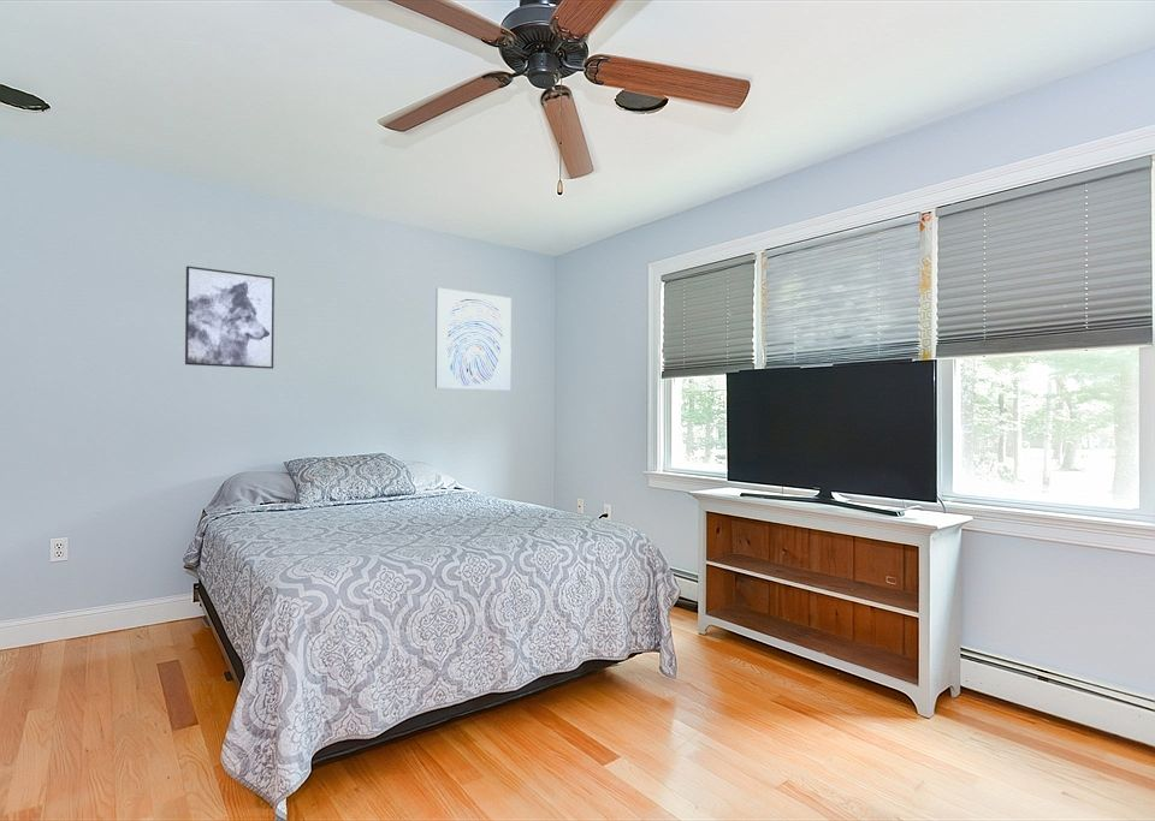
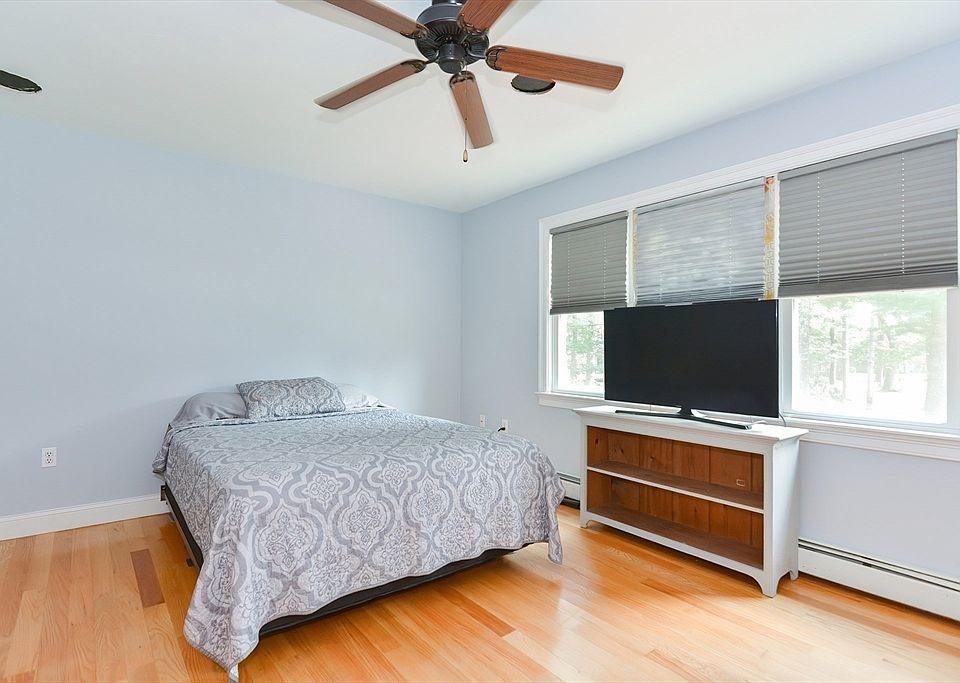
- wall art (231, 319)
- wall art (474, 340)
